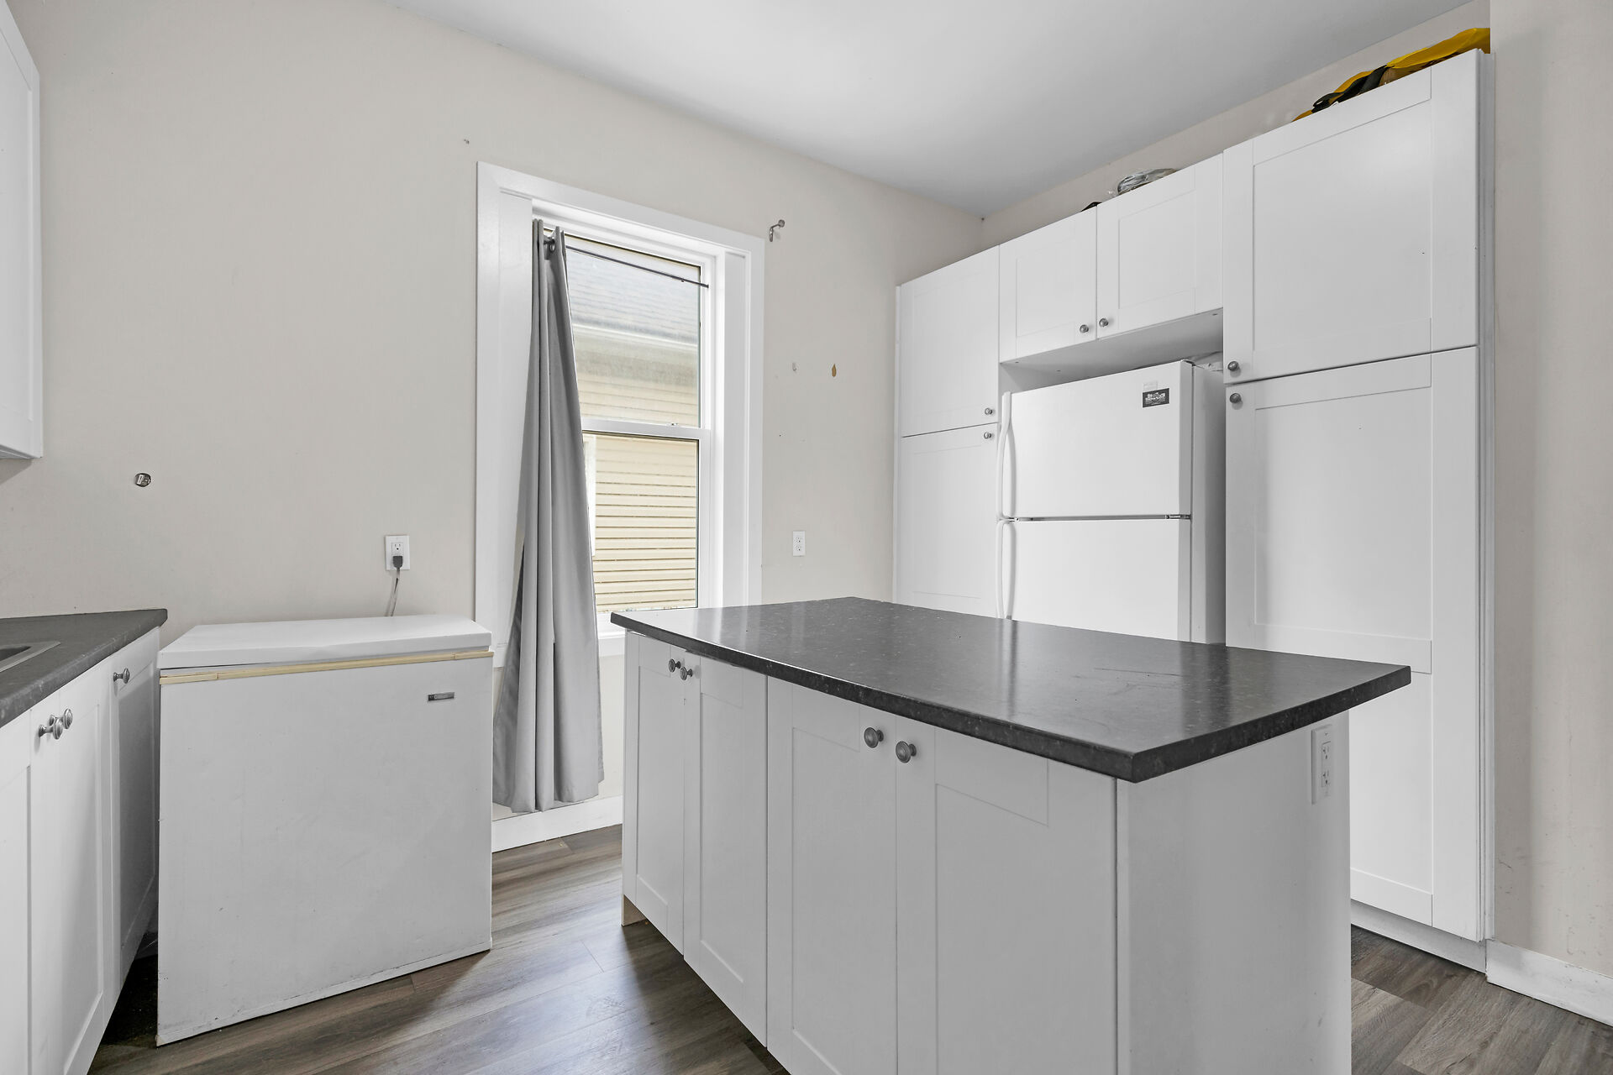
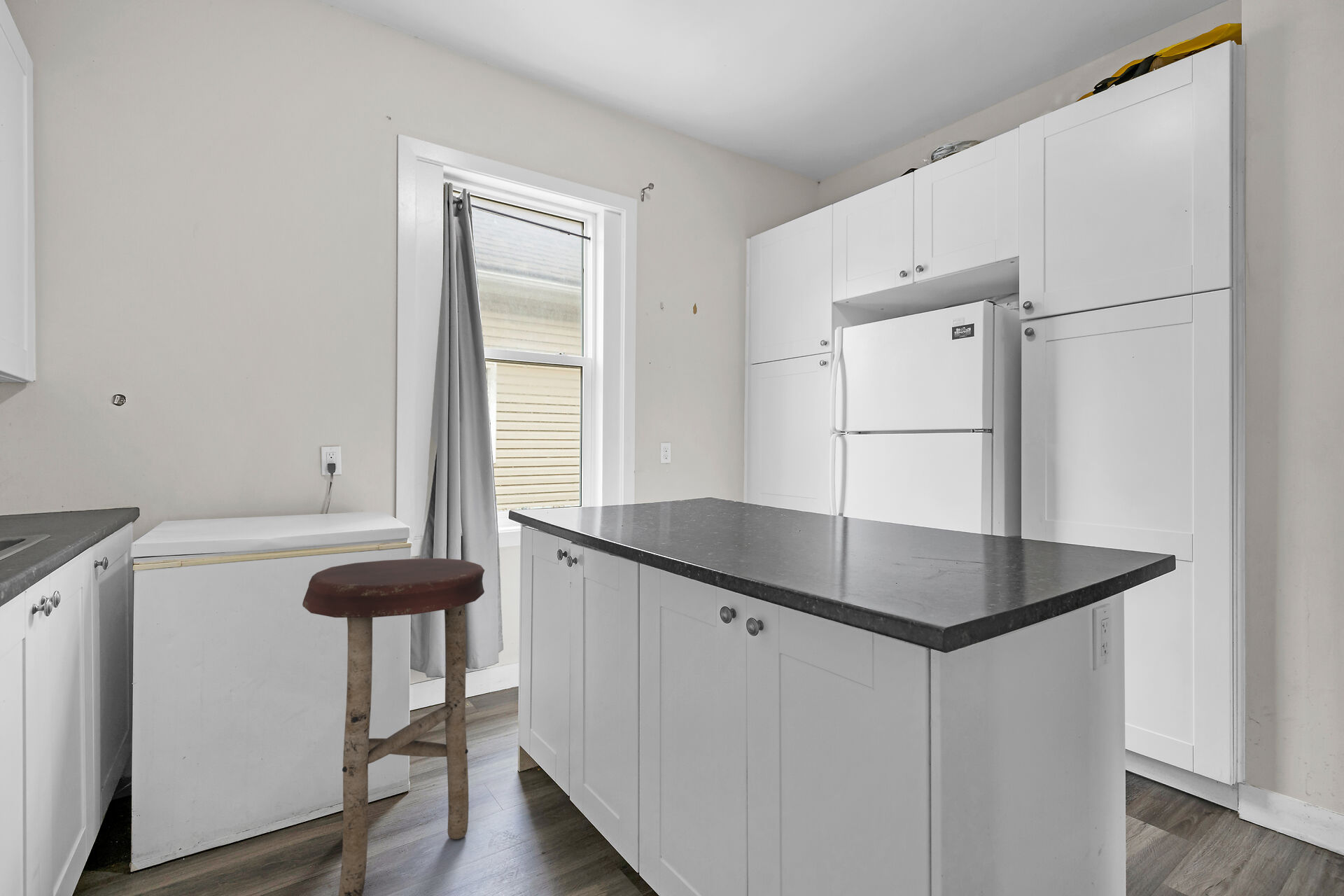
+ stool (407, 725)
